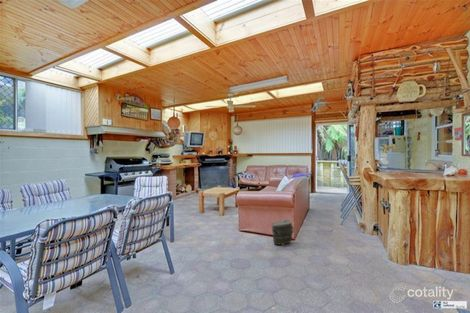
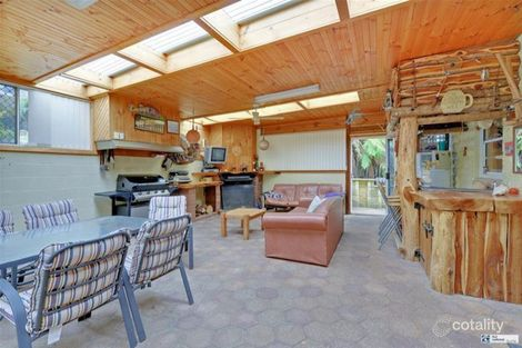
- bag (282, 232)
